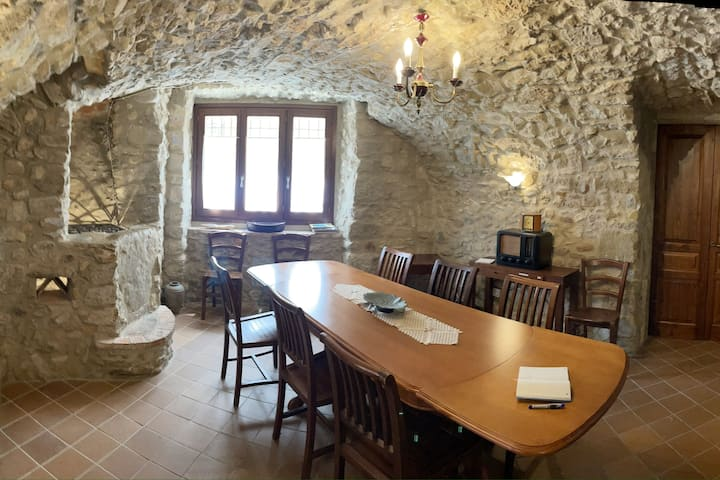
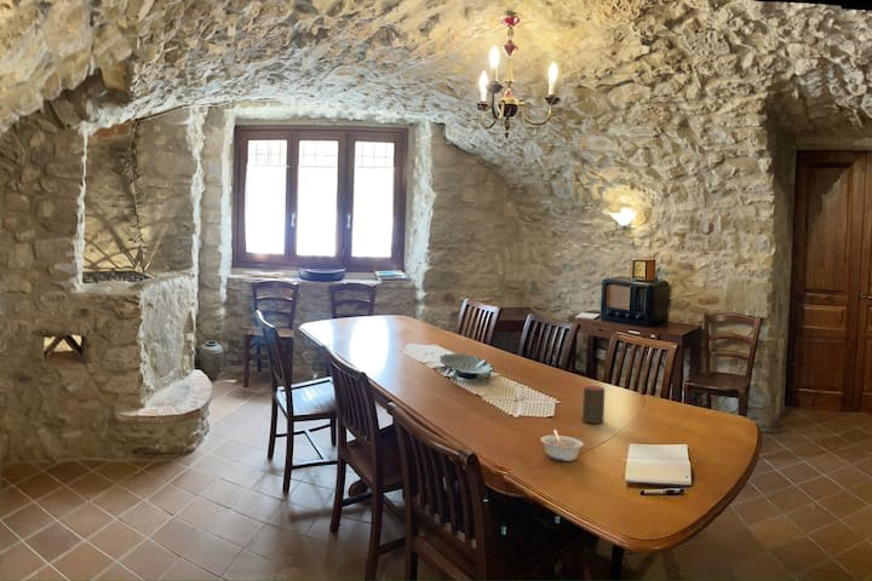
+ cup (593, 404)
+ legume (560, 447)
